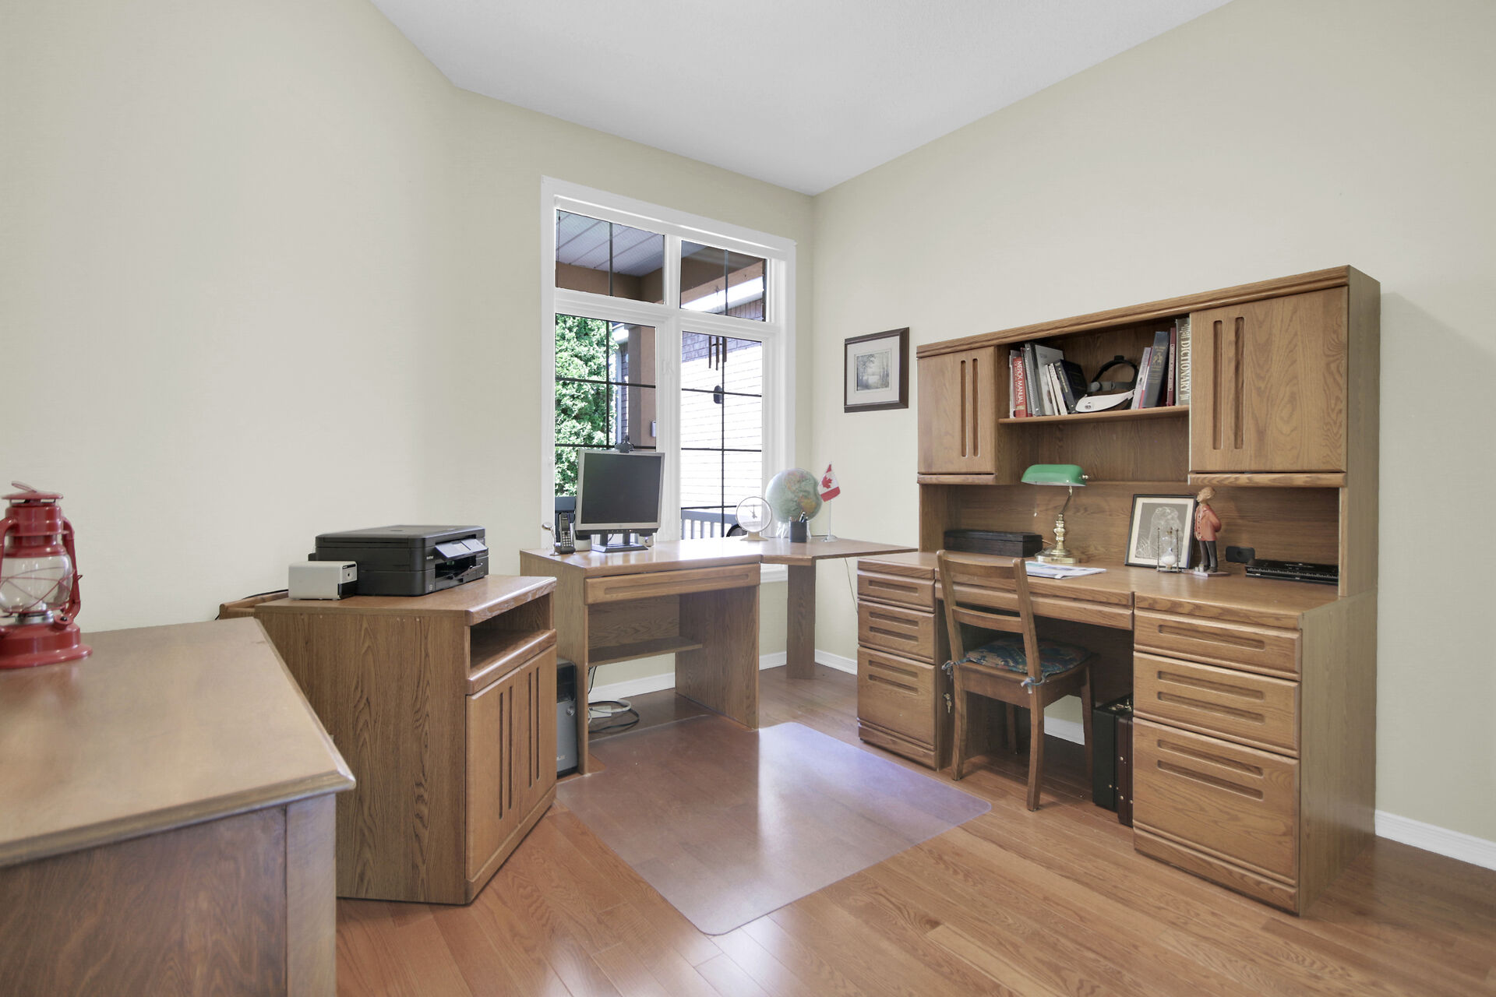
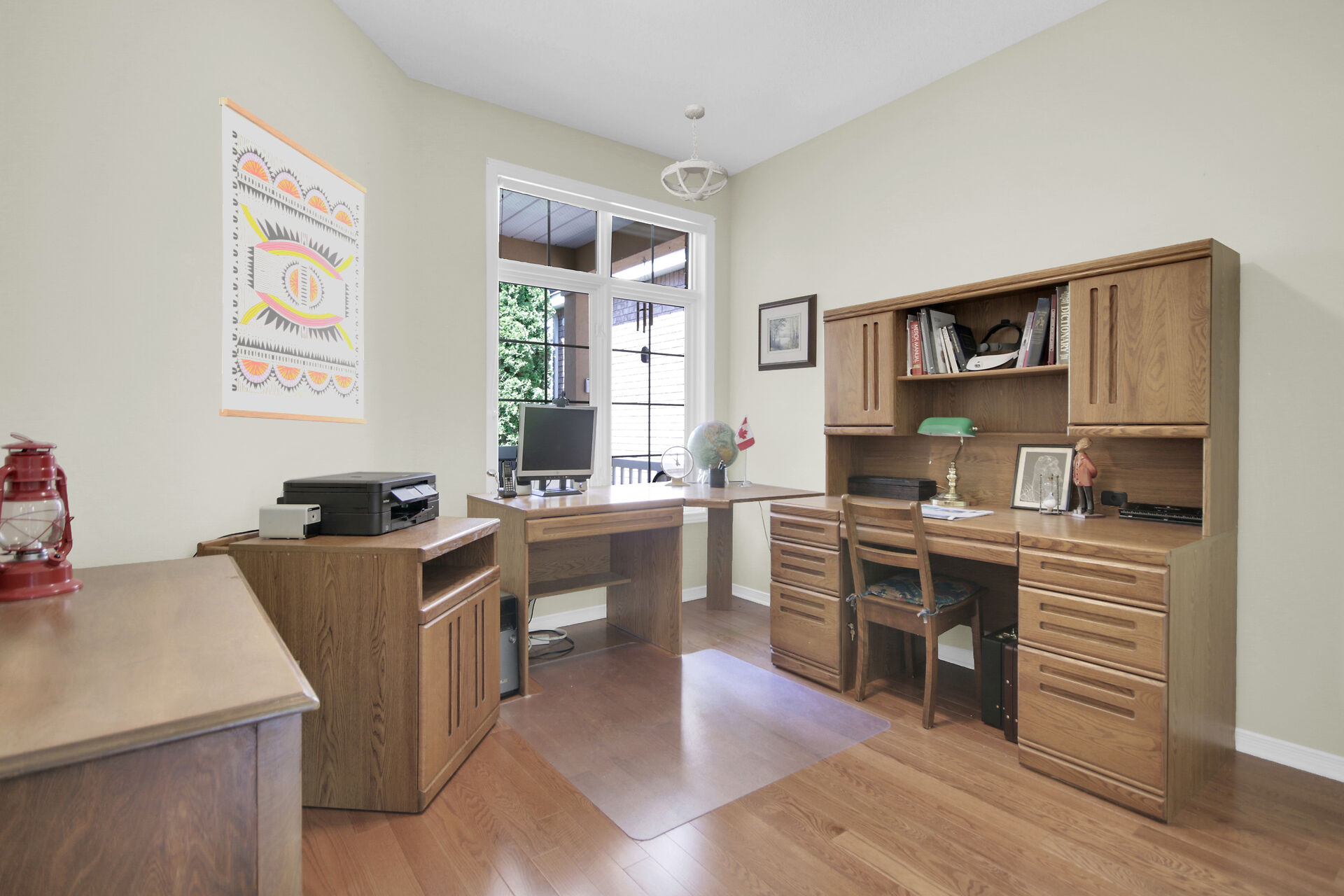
+ wall art (304, 285)
+ ceiling light fixture (694, 156)
